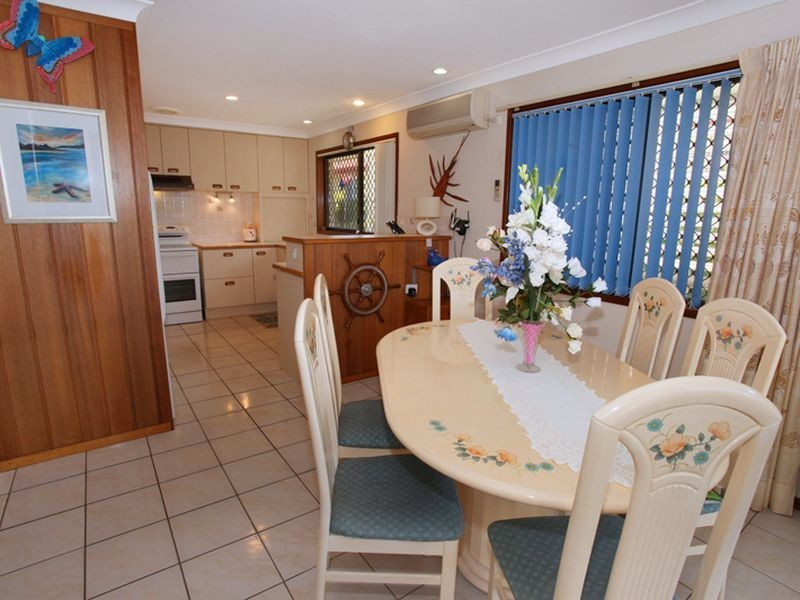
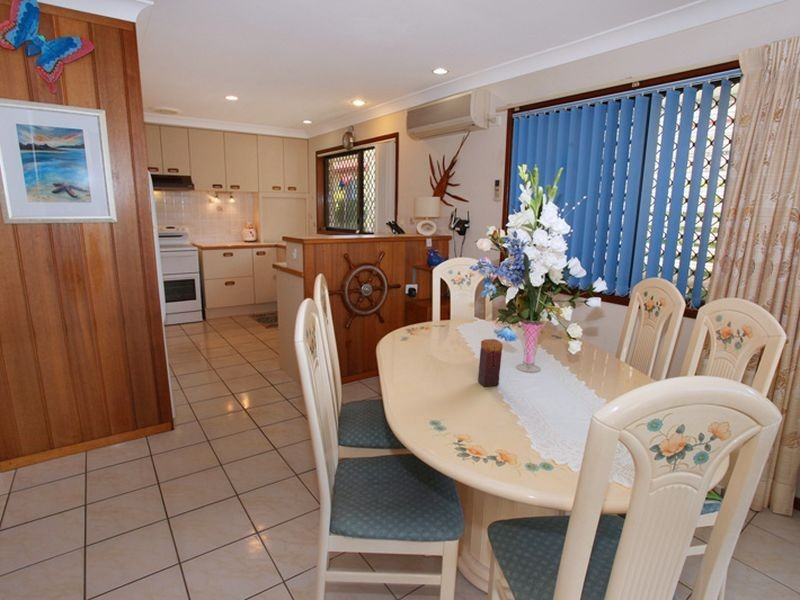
+ candle (489, 362)
